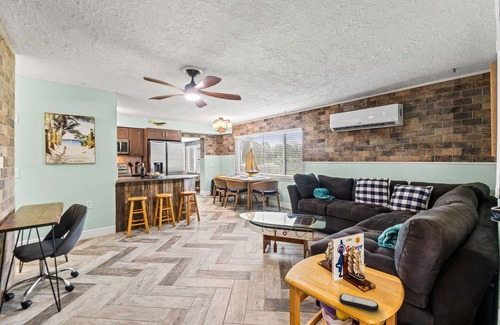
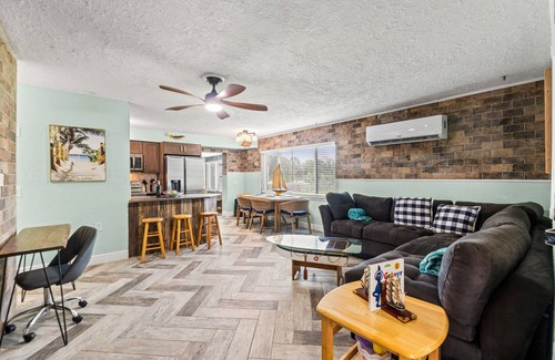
- remote control (358, 302)
